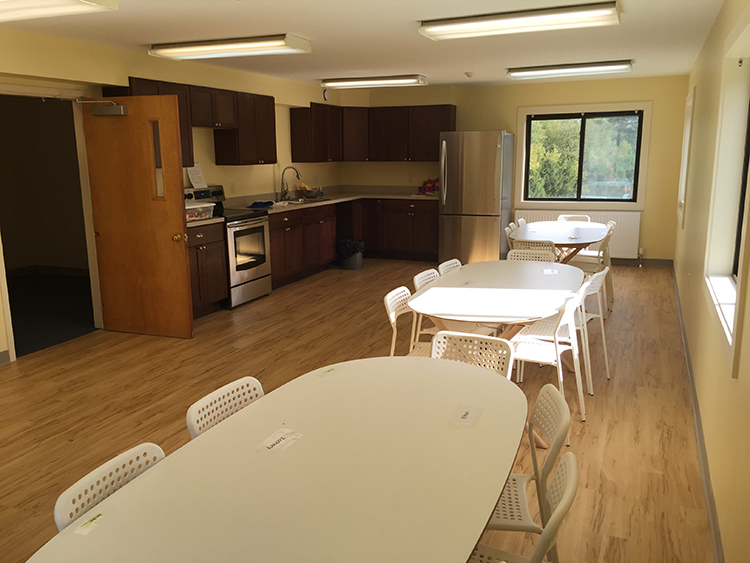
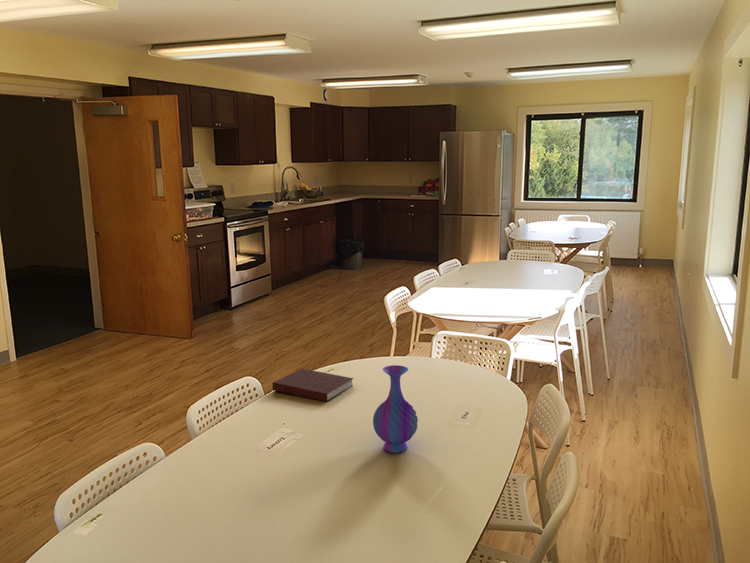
+ notebook (313, 384)
+ vase (395, 408)
